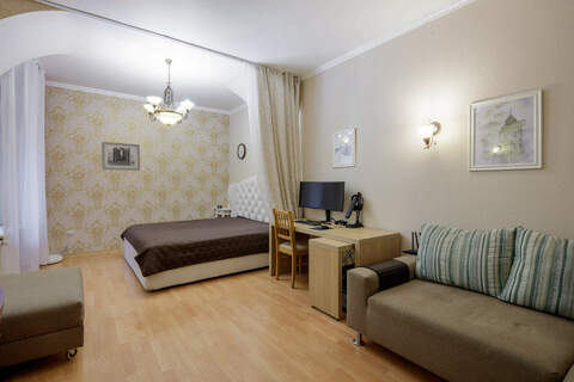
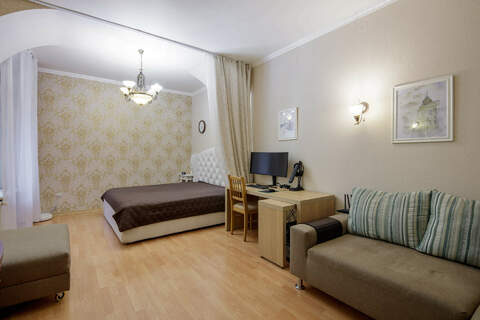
- wall art (121, 156)
